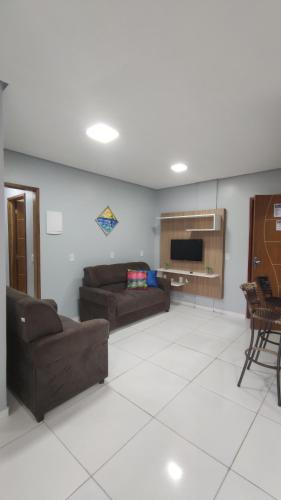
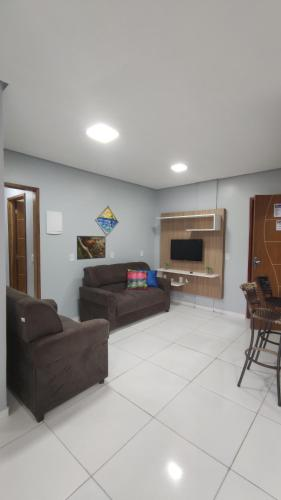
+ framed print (91, 247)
